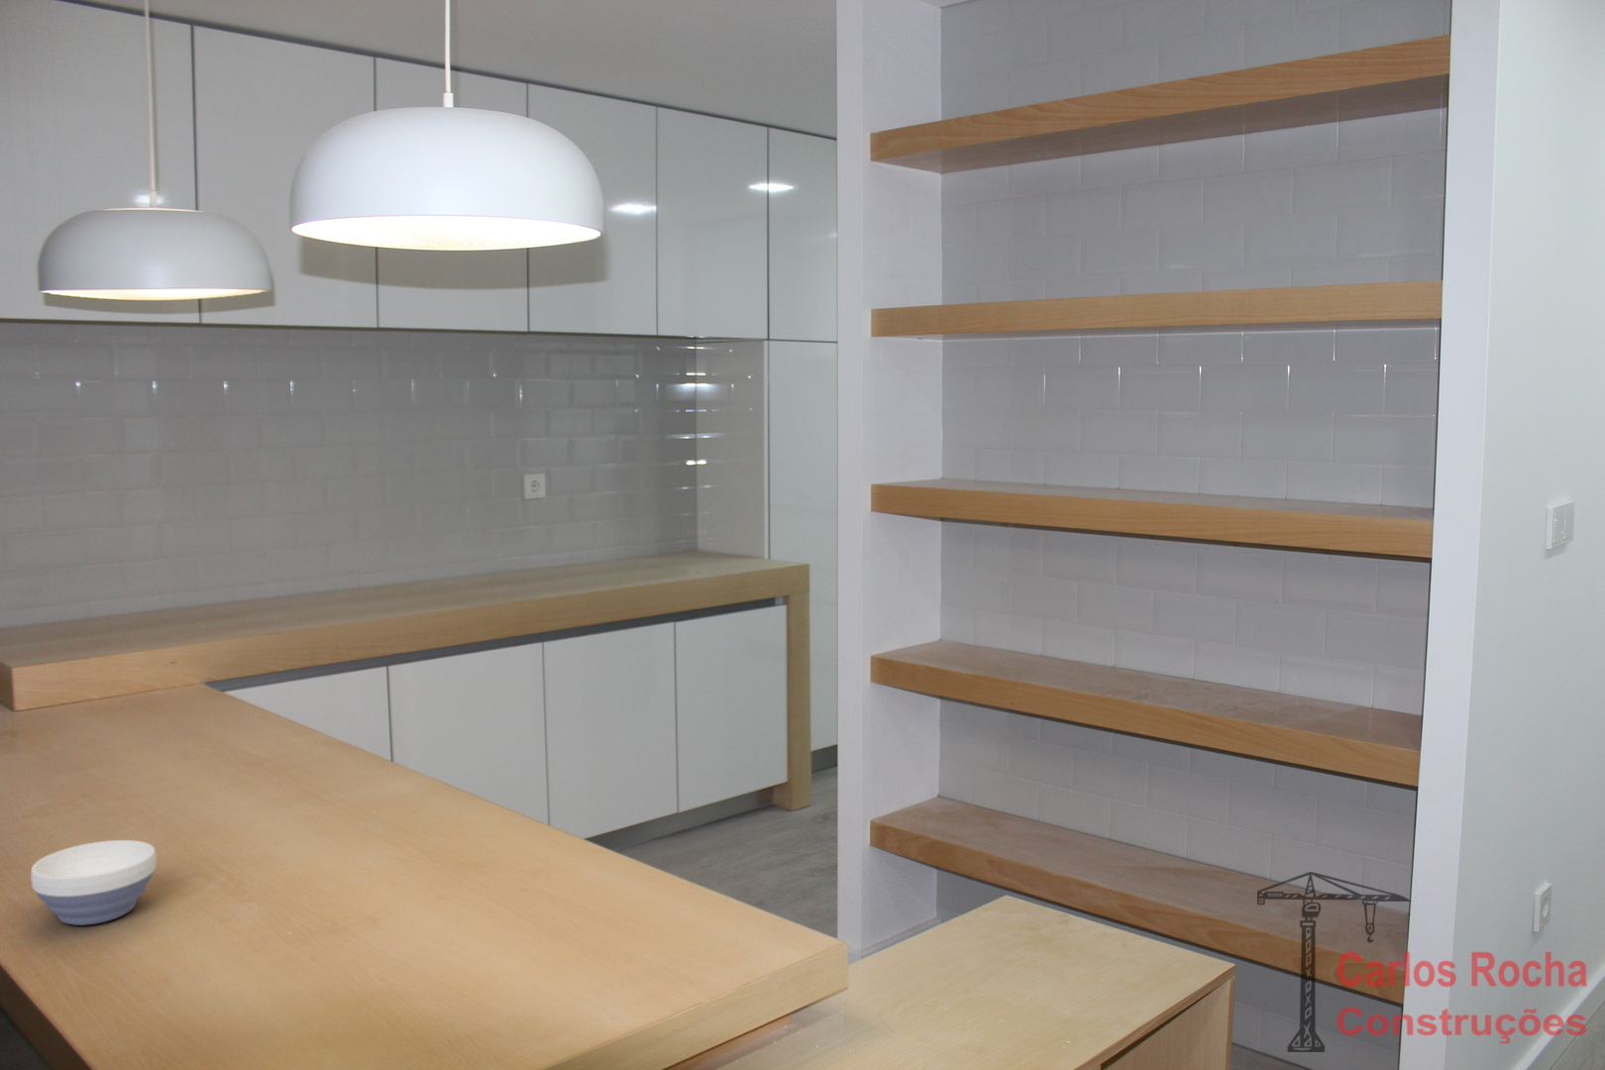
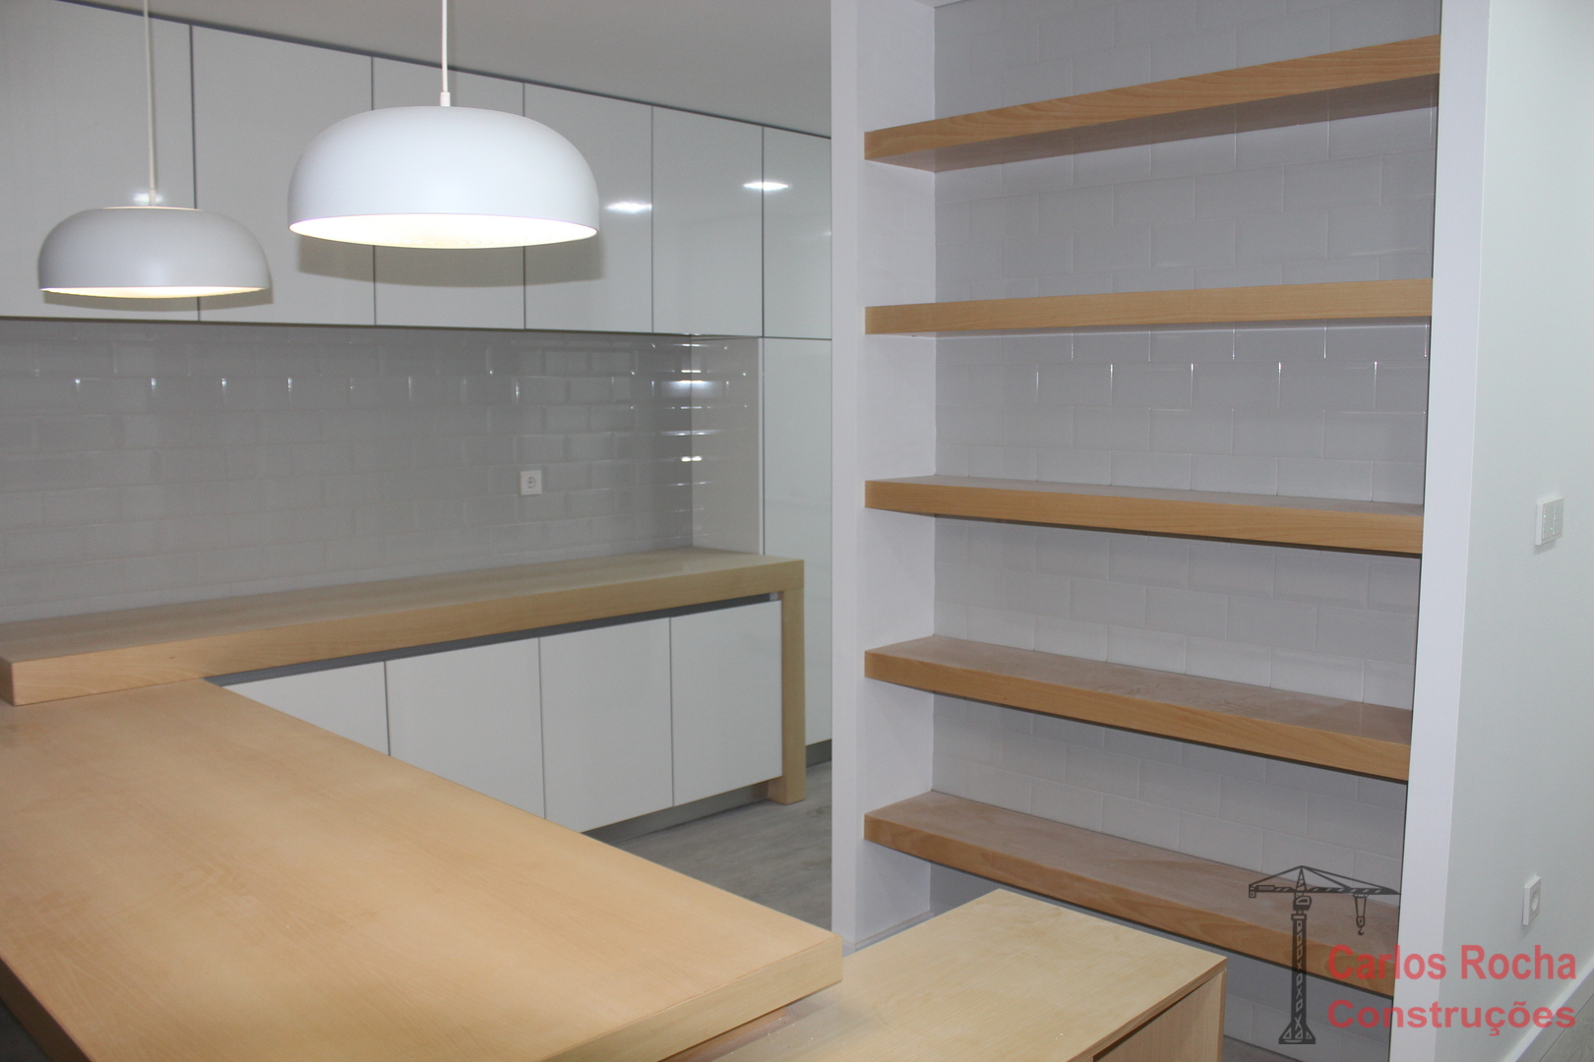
- bowl (96, 885)
